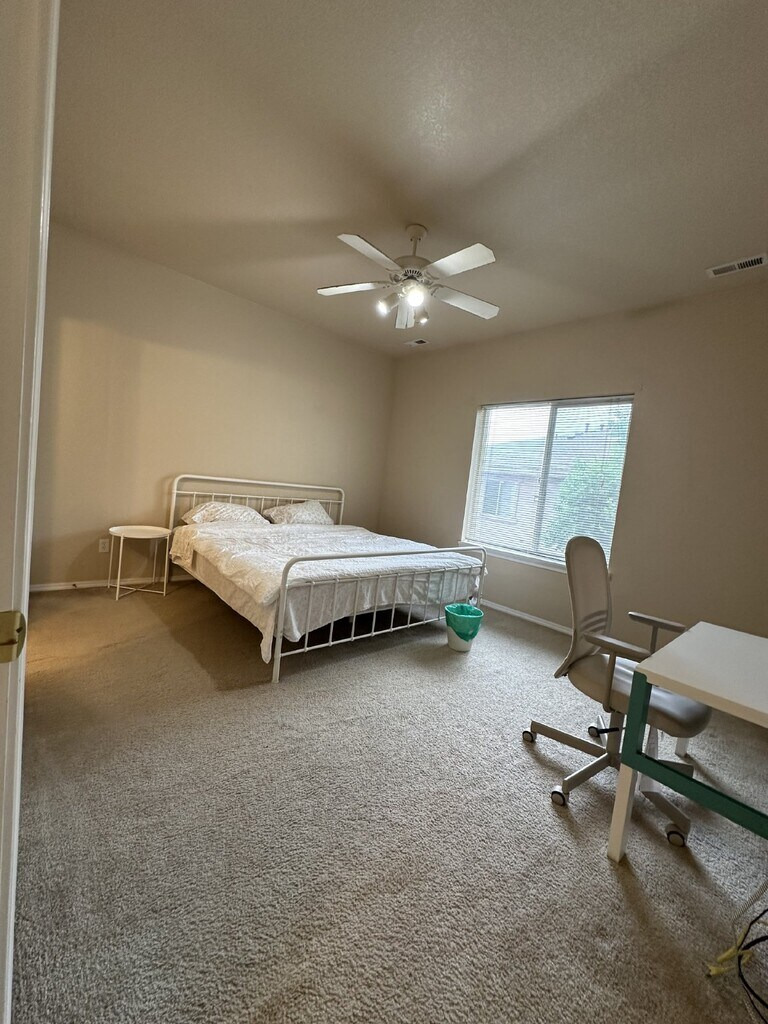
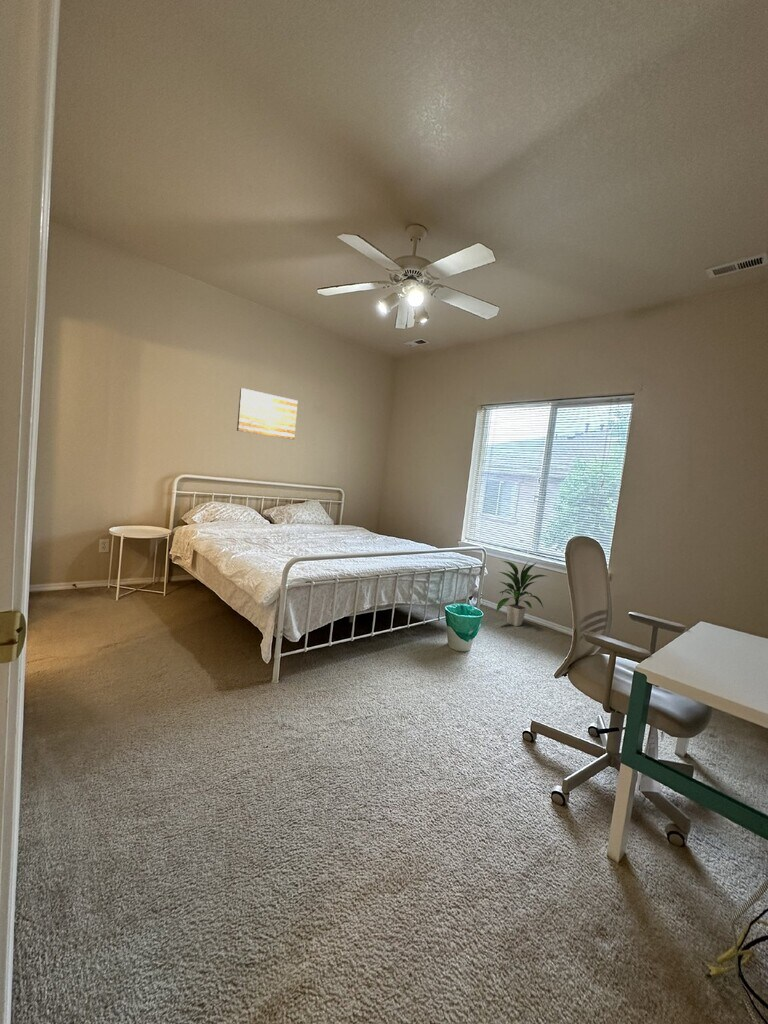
+ wall art (268, 415)
+ indoor plant (516, 591)
